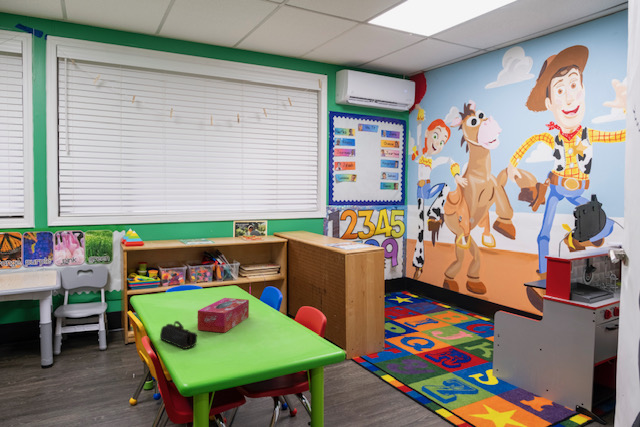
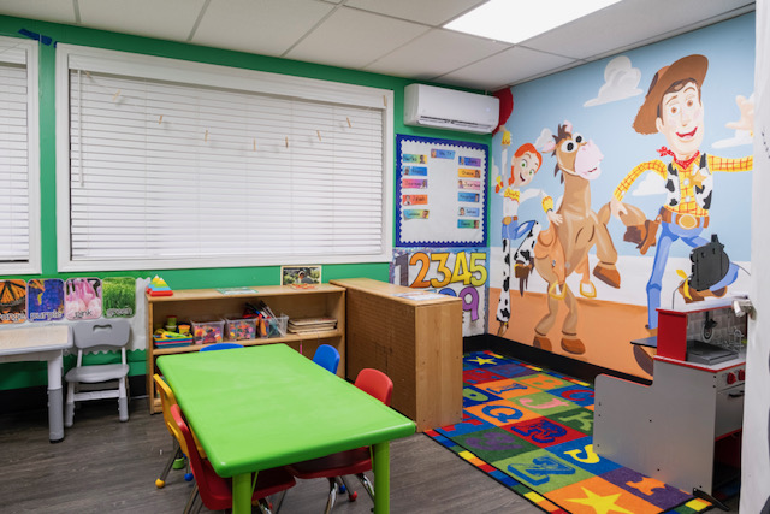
- tissue box (224, 314)
- pencil case (178, 331)
